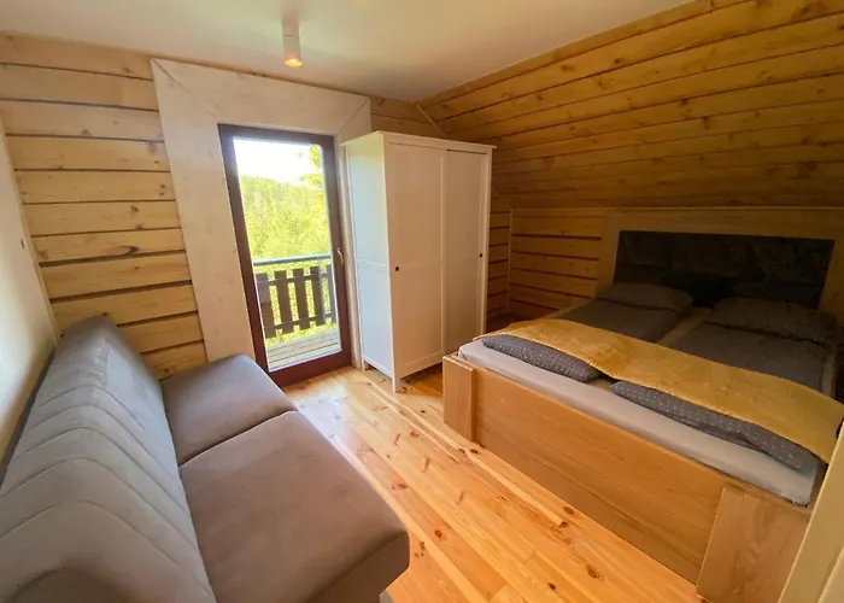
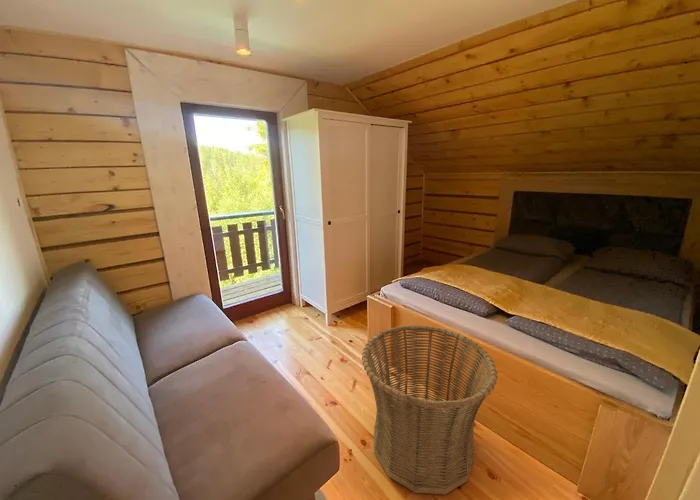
+ basket (423, 401)
